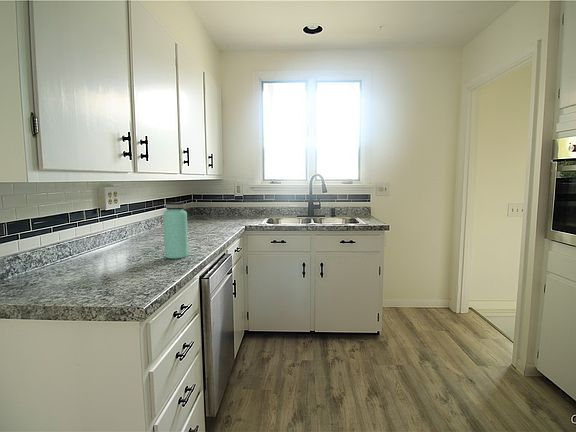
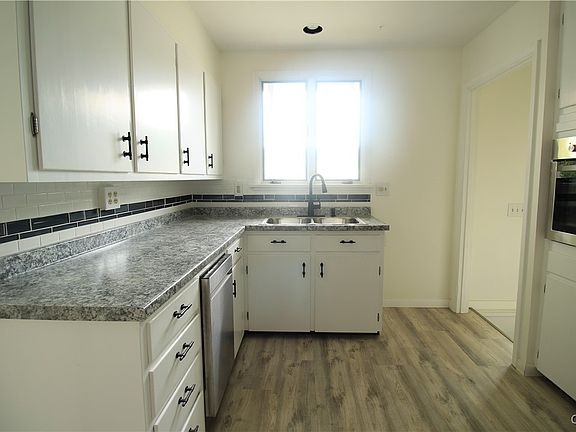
- bottle (175, 229)
